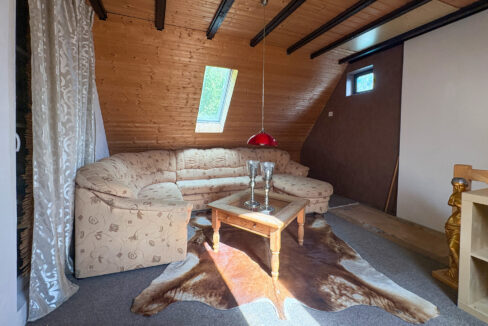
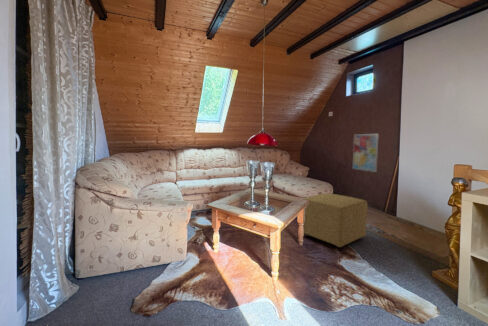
+ wall art (364, 152)
+ ottoman (333, 217)
